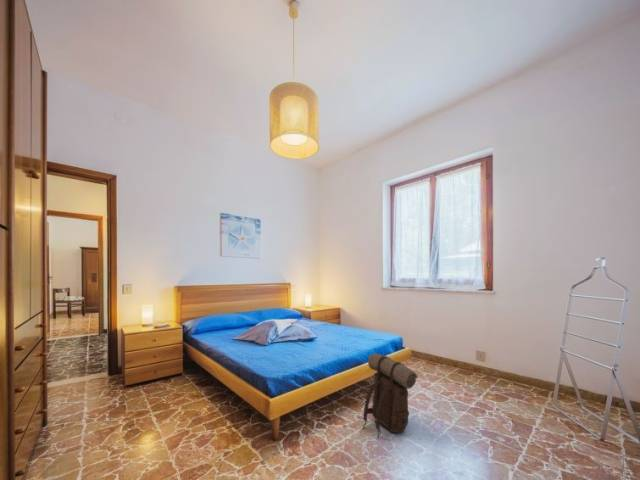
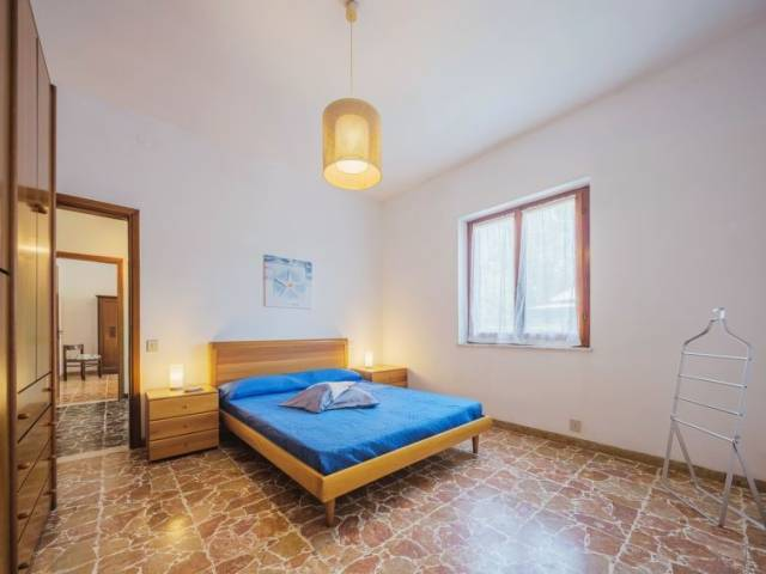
- backpack (384, 394)
